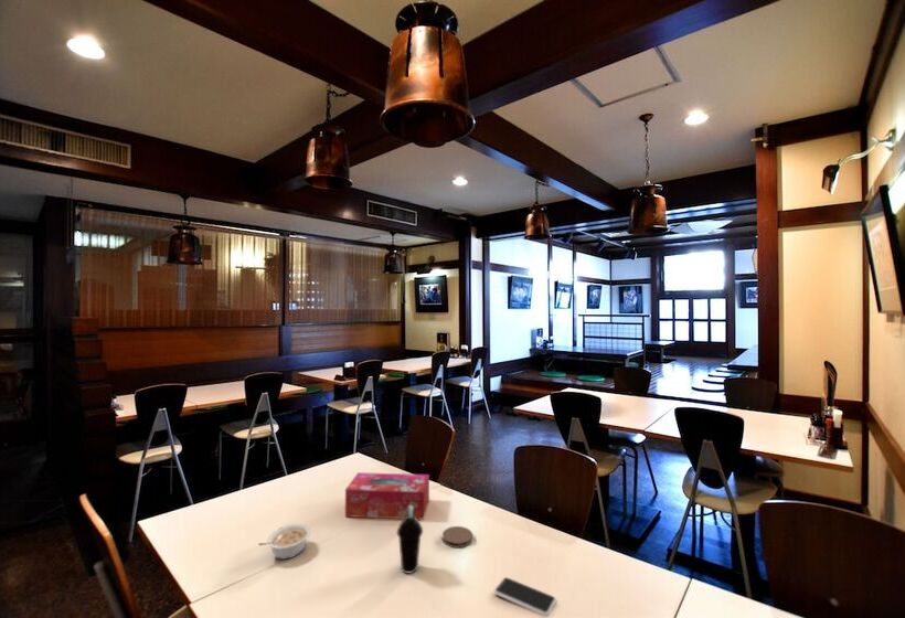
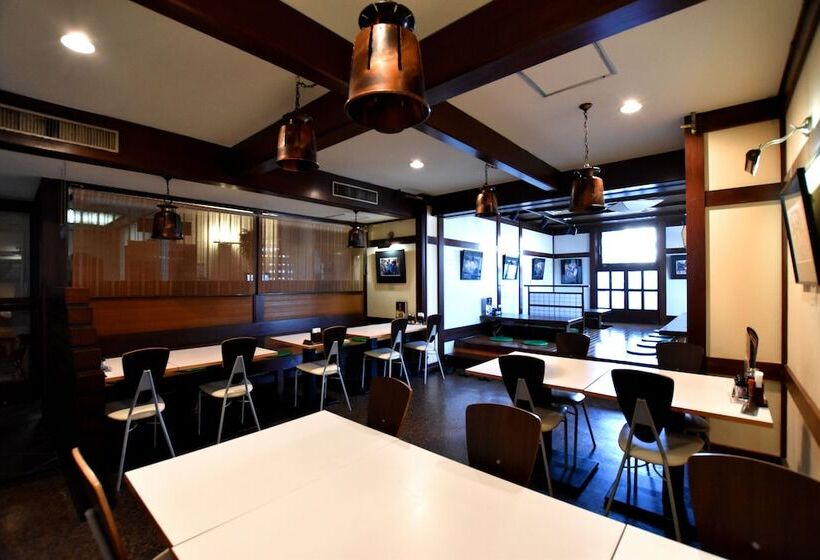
- tissue box (388, 494)
- coaster (457, 536)
- legume (288, 542)
- smartphone (524, 595)
- cup (409, 537)
